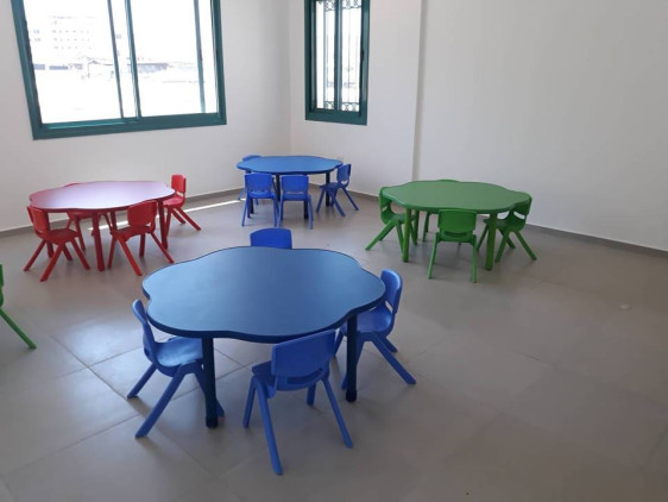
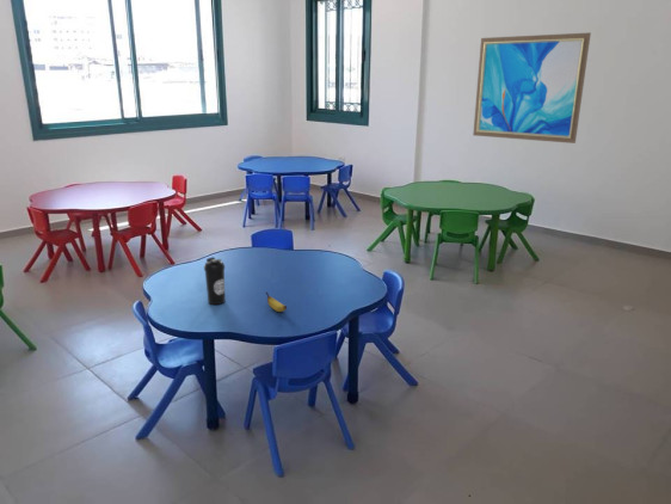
+ wall art (525, 88)
+ banana (276, 303)
+ water bottle (215, 279)
